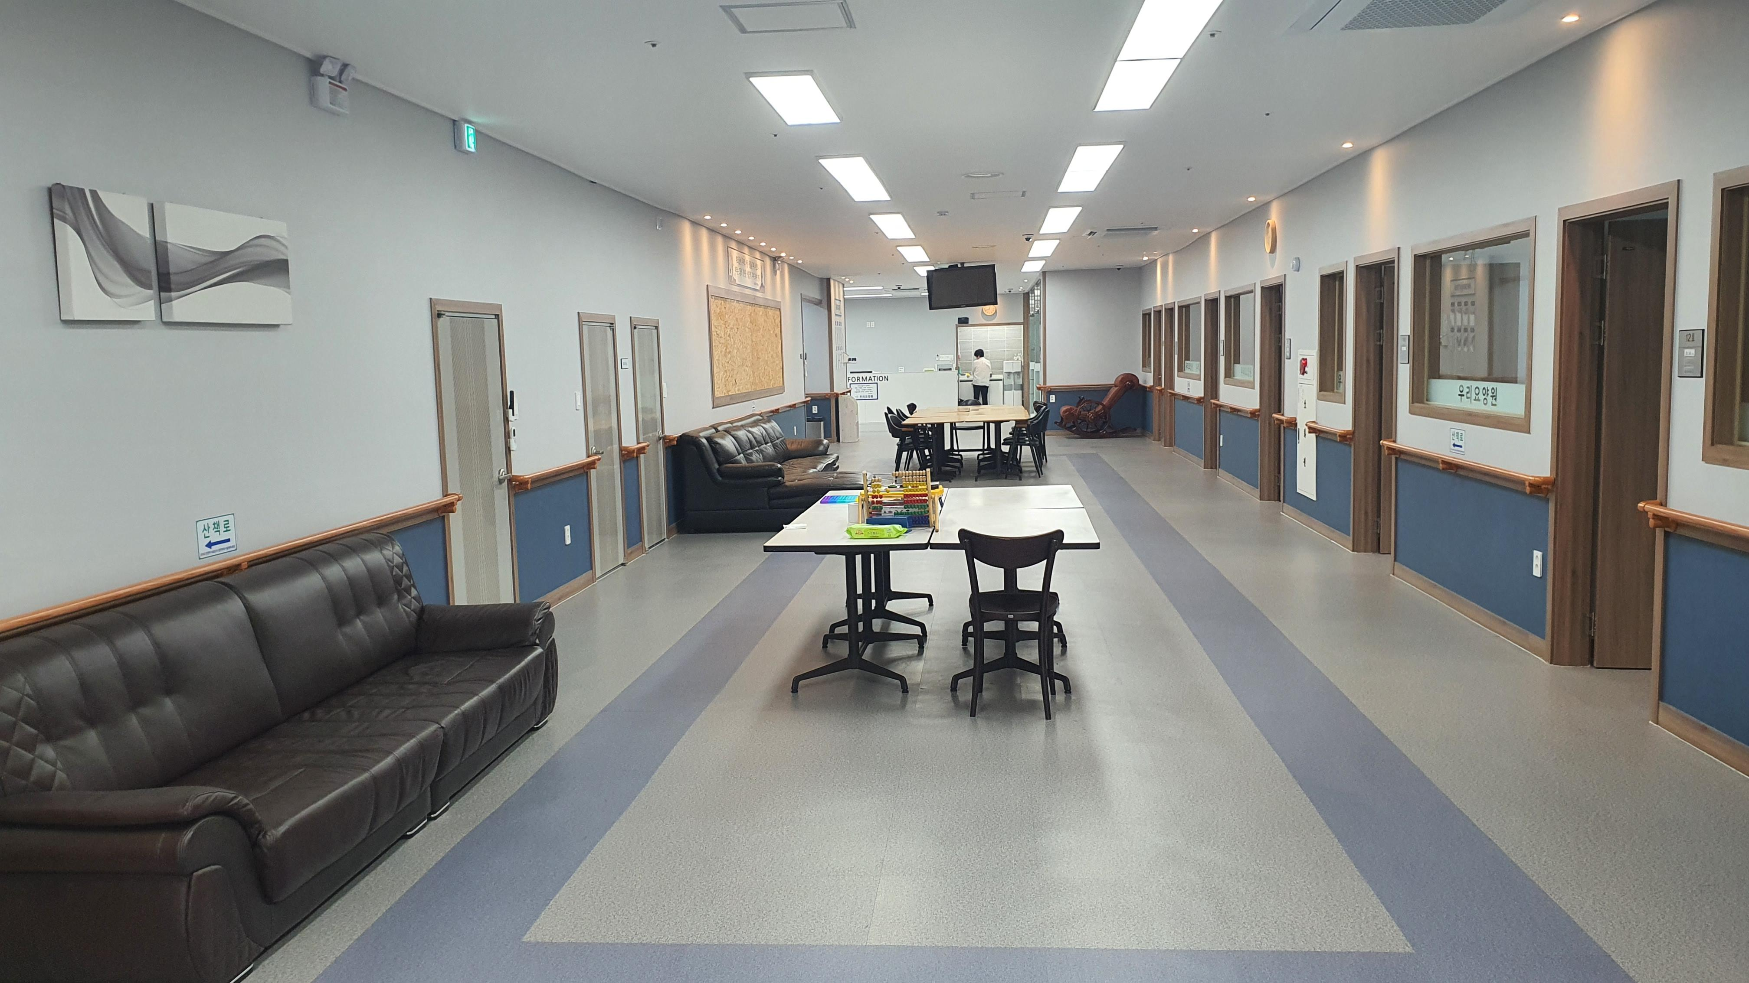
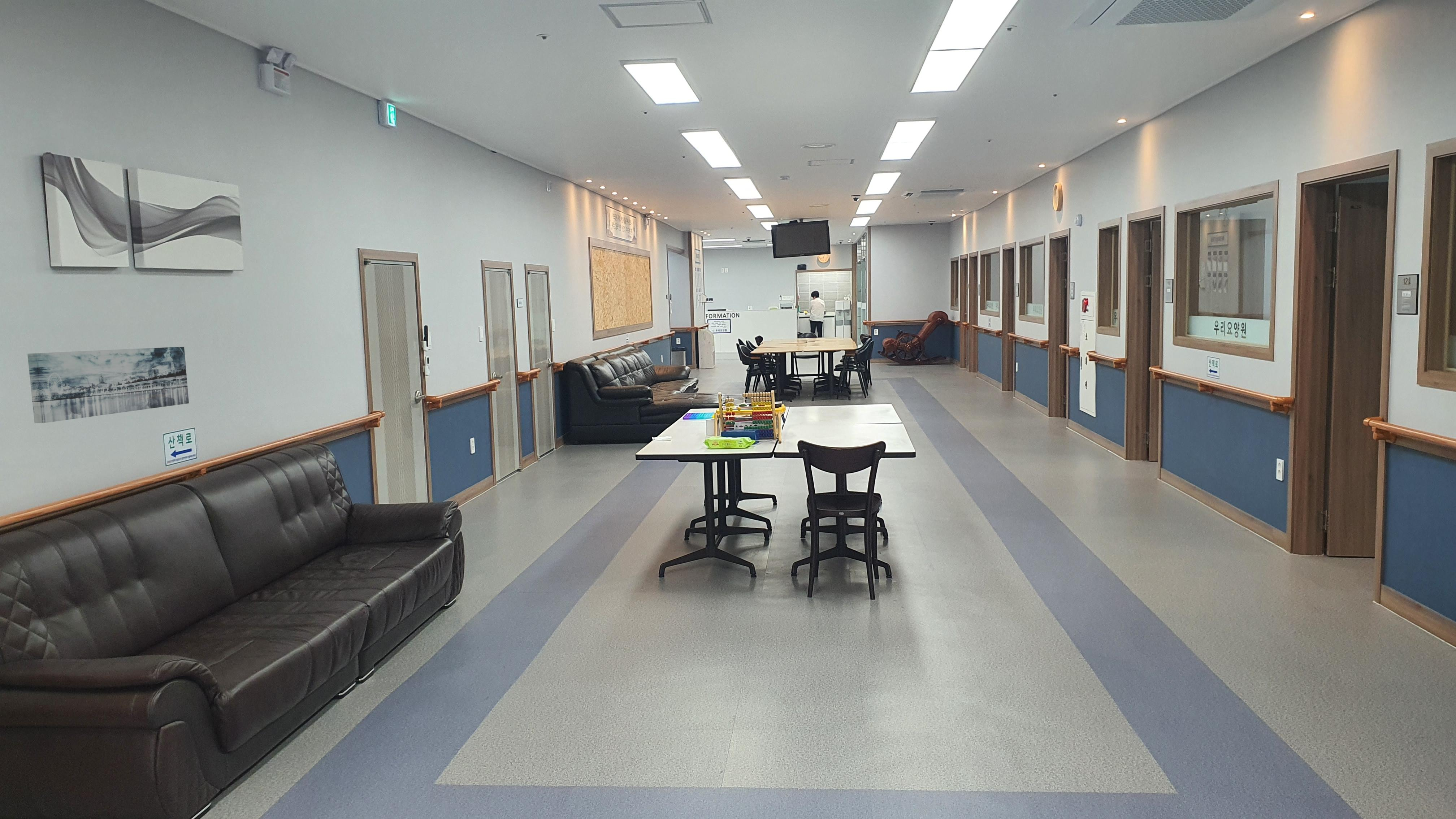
+ wall art (117, 381)
